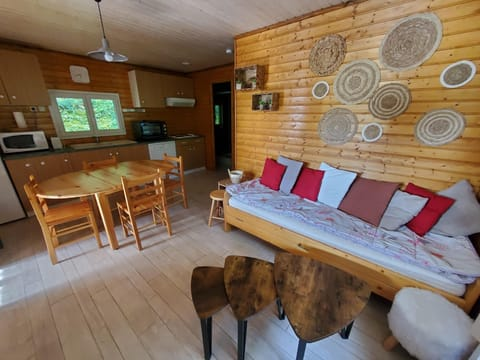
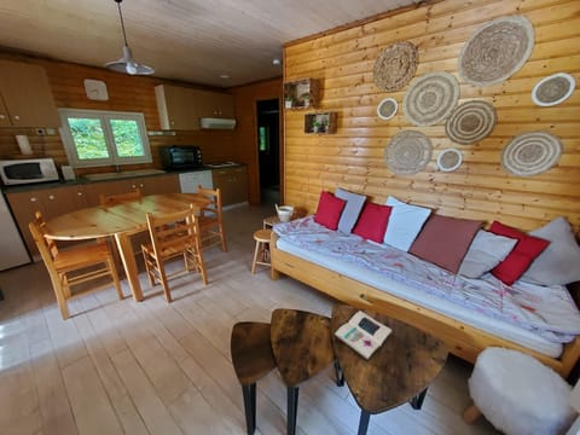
+ book (362, 331)
